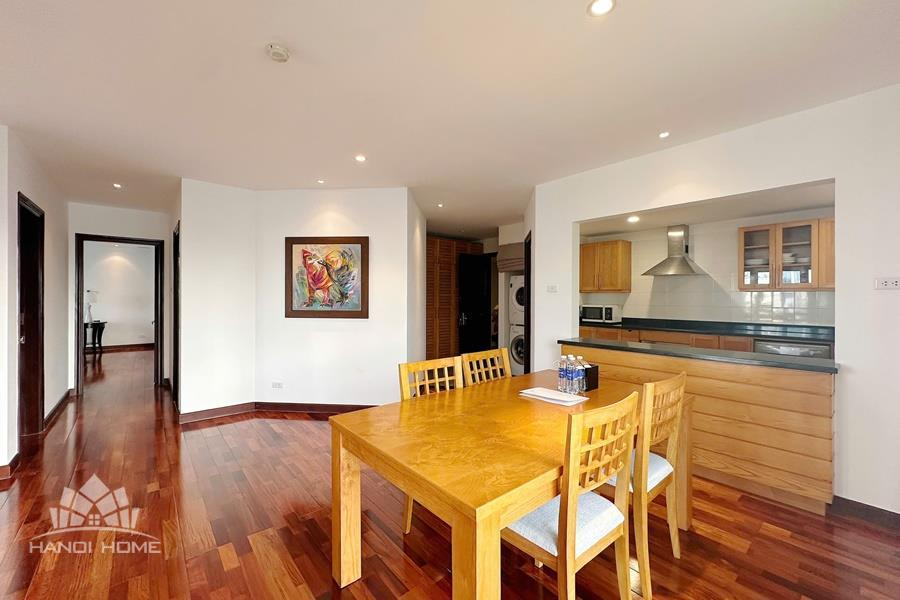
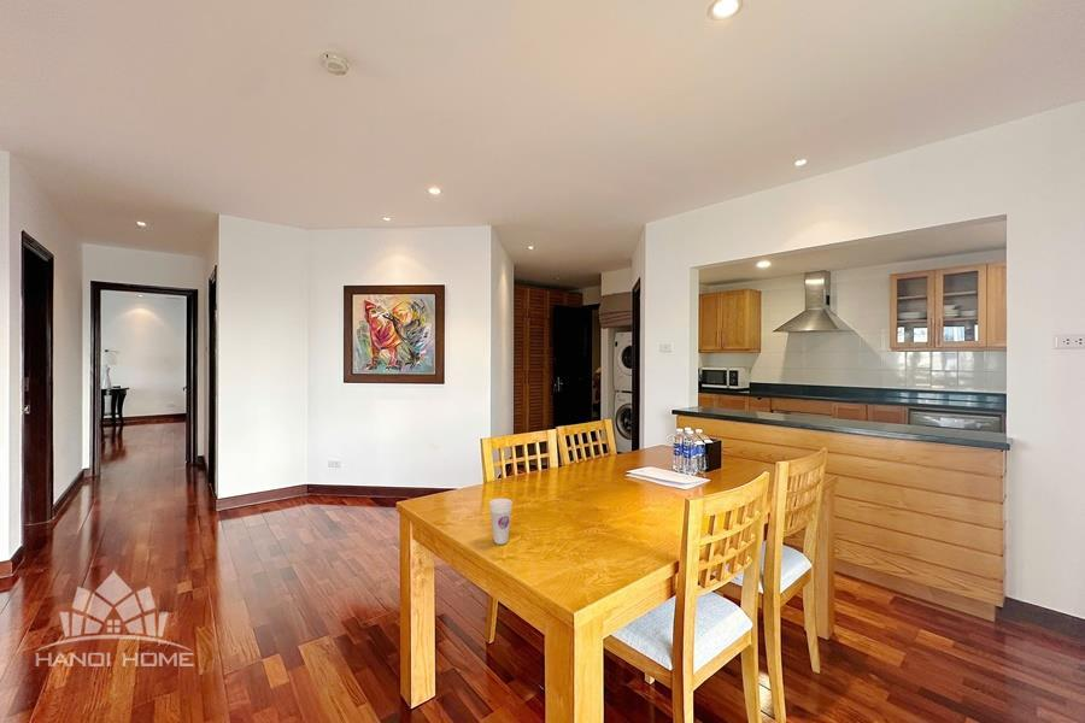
+ cup (500, 522)
